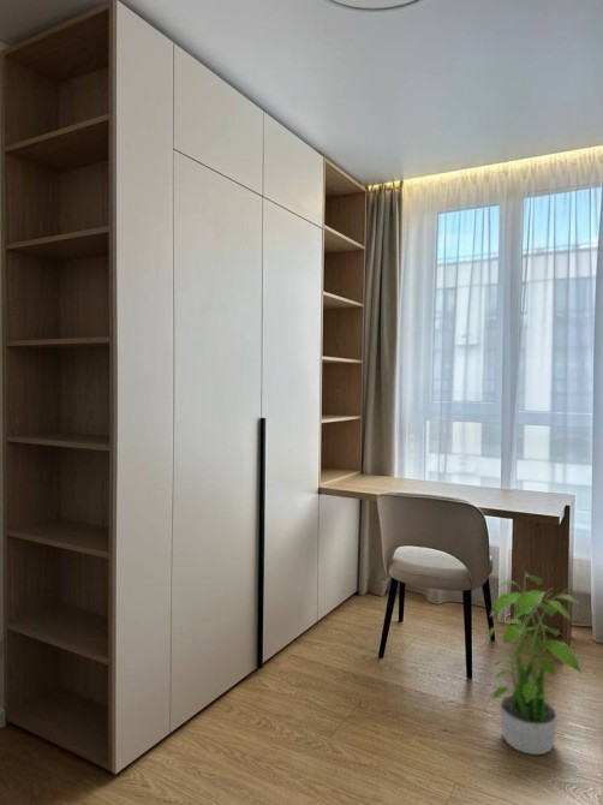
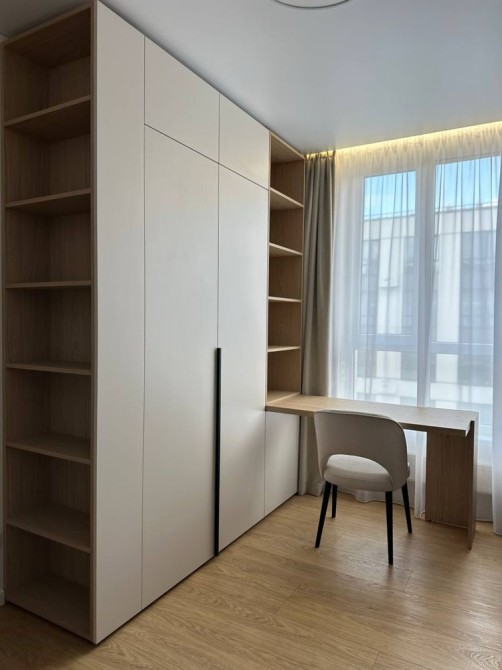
- potted plant (538, 661)
